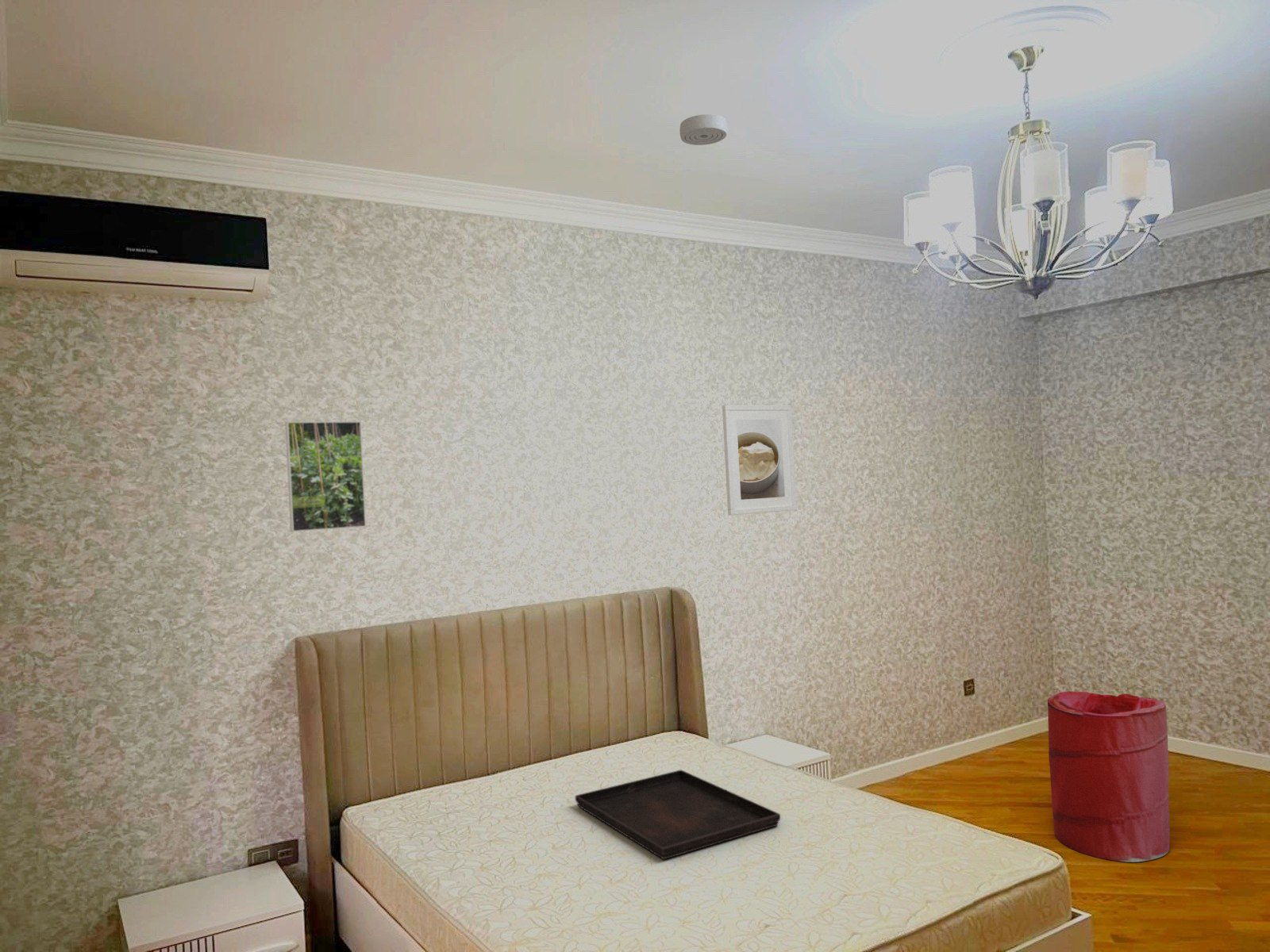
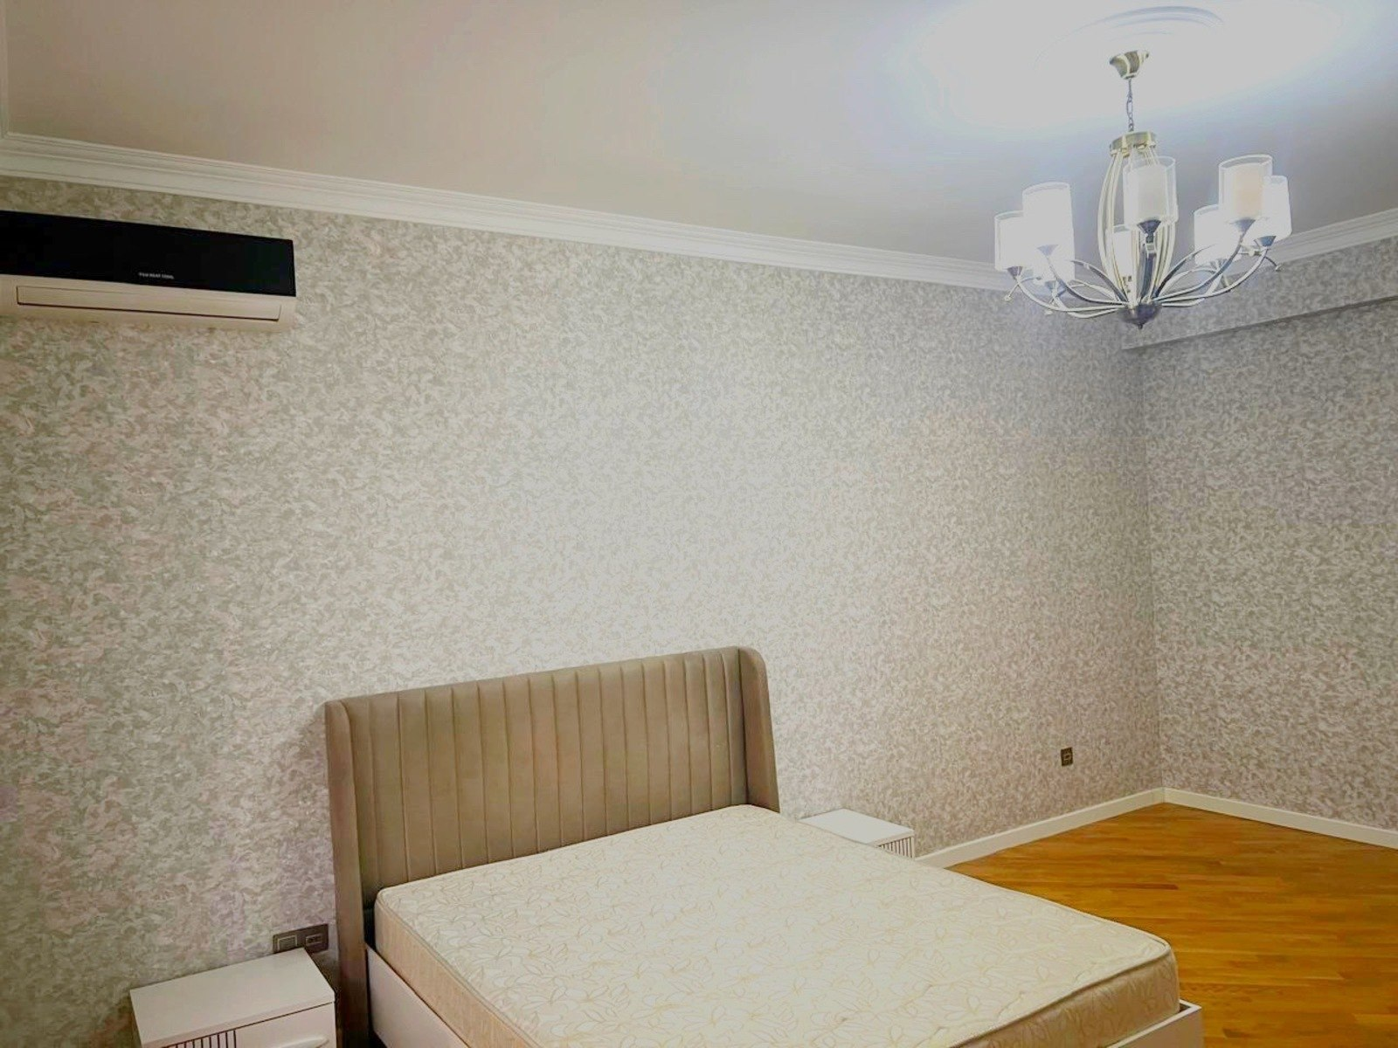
- smoke detector (703, 130)
- serving tray (673, 810)
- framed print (760, 459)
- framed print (326, 475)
- laundry hamper (1108, 767)
